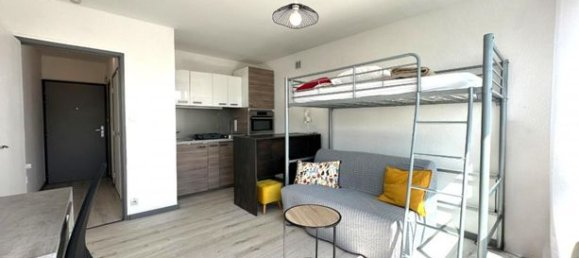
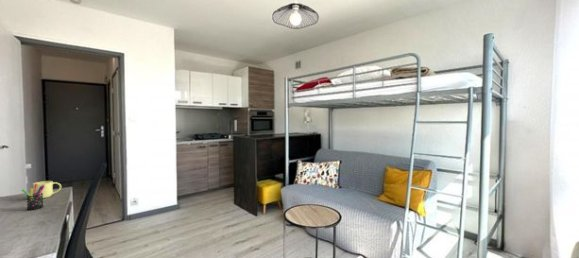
+ mug (47, 189)
+ pen holder (32, 196)
